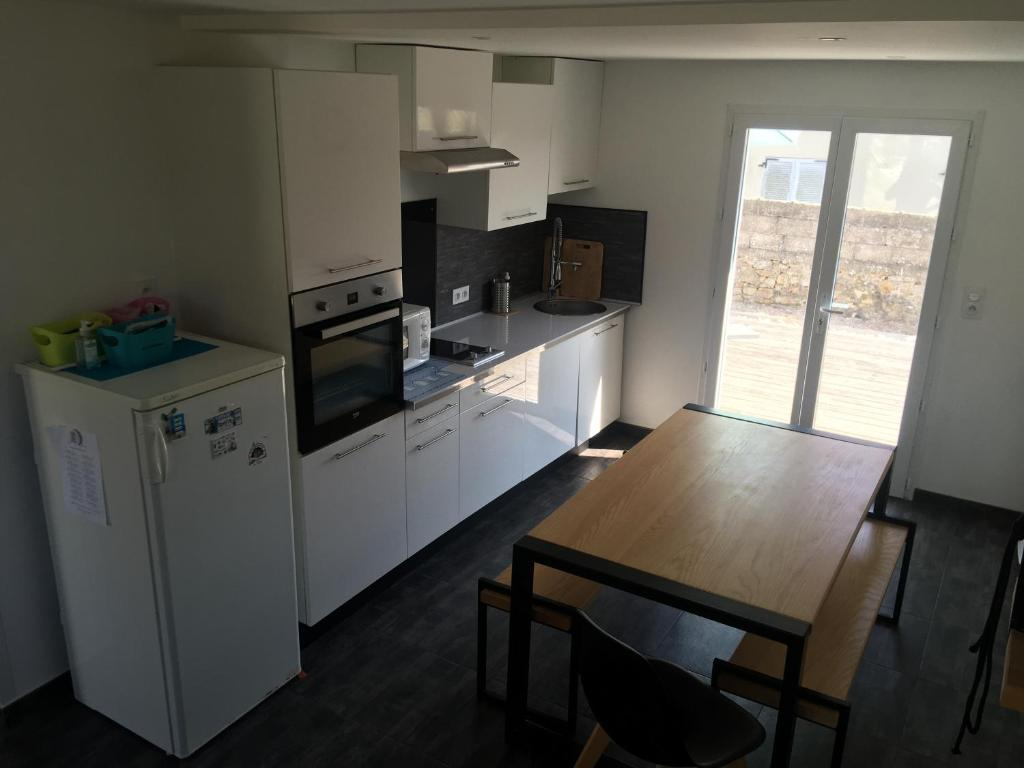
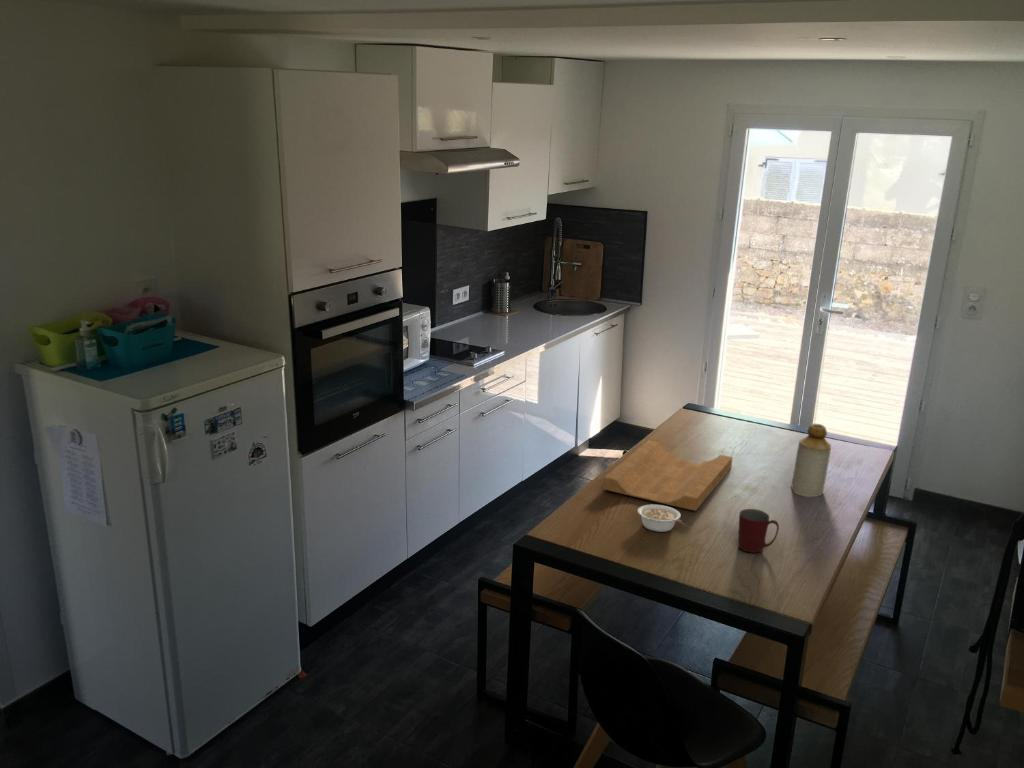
+ legume (660, 518)
+ cutting board (670, 472)
+ mug (757, 532)
+ bottle (812, 458)
